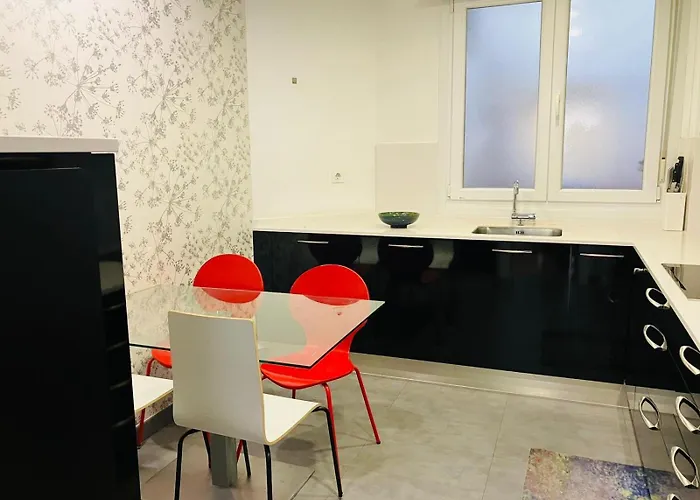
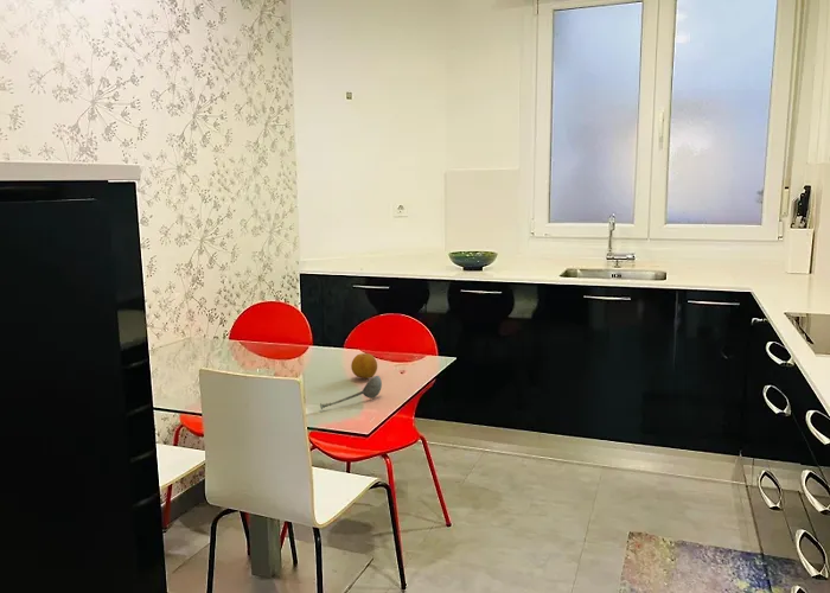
+ fruit (364, 365)
+ soupspoon (355, 394)
